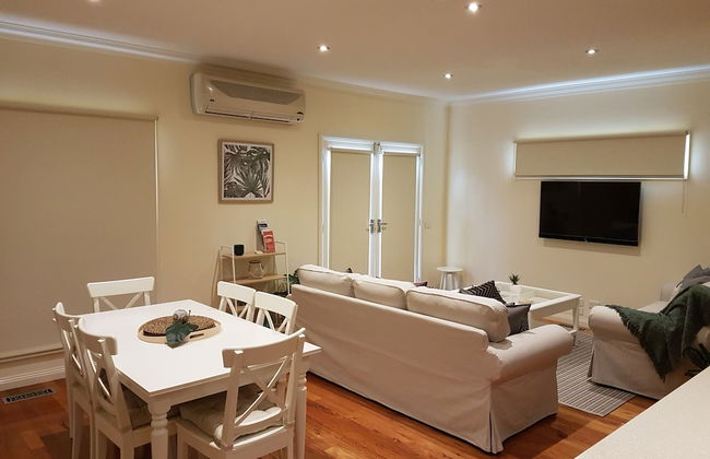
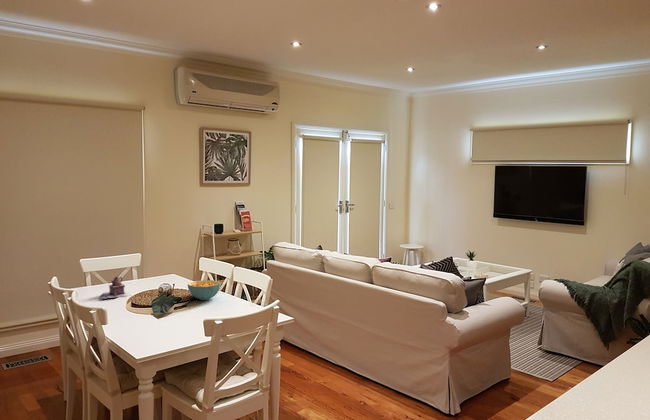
+ teapot (115, 285)
+ cereal bowl (204, 291)
